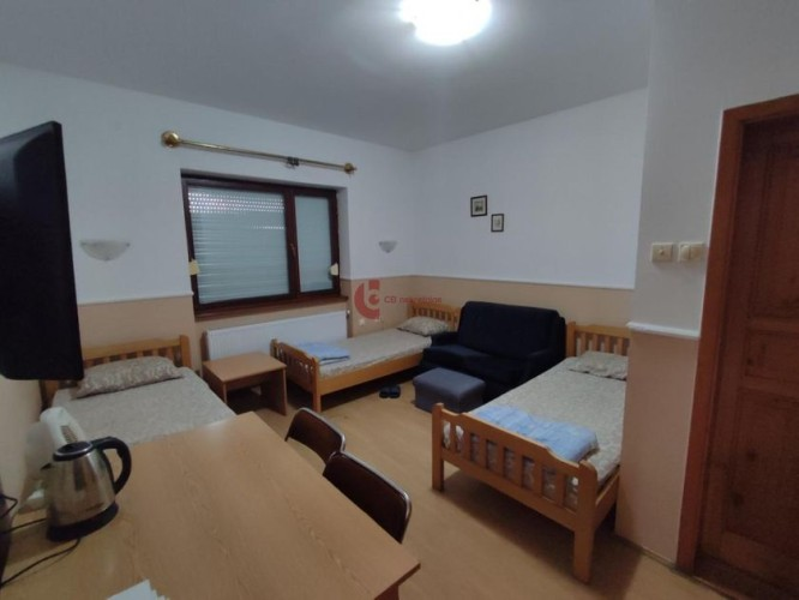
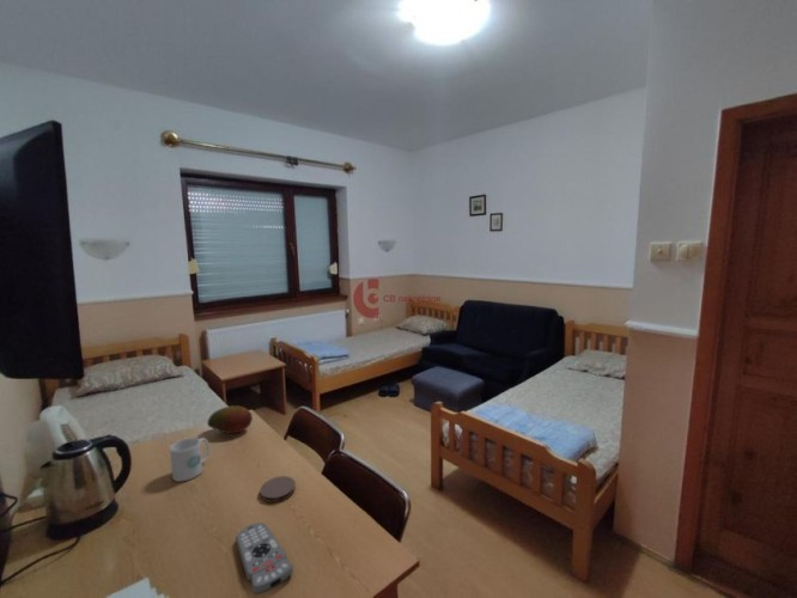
+ coaster (278, 488)
+ mug (191, 456)
+ remote control (261, 553)
+ fruit (230, 419)
